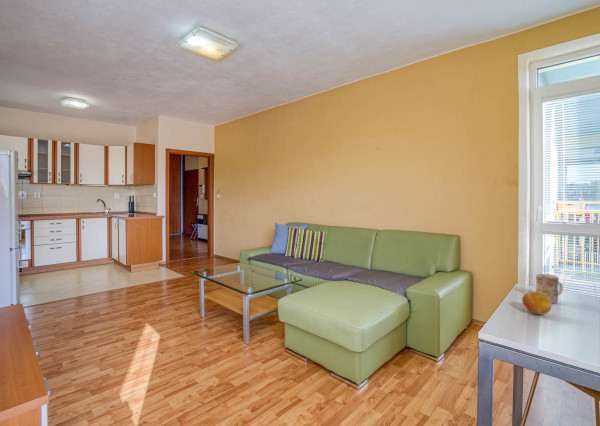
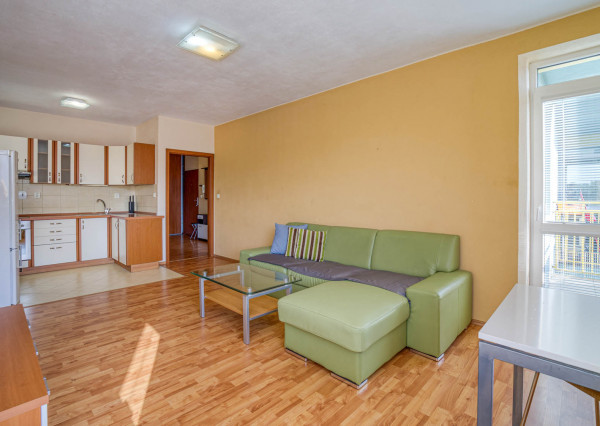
- mug (549, 287)
- fruit (536, 302)
